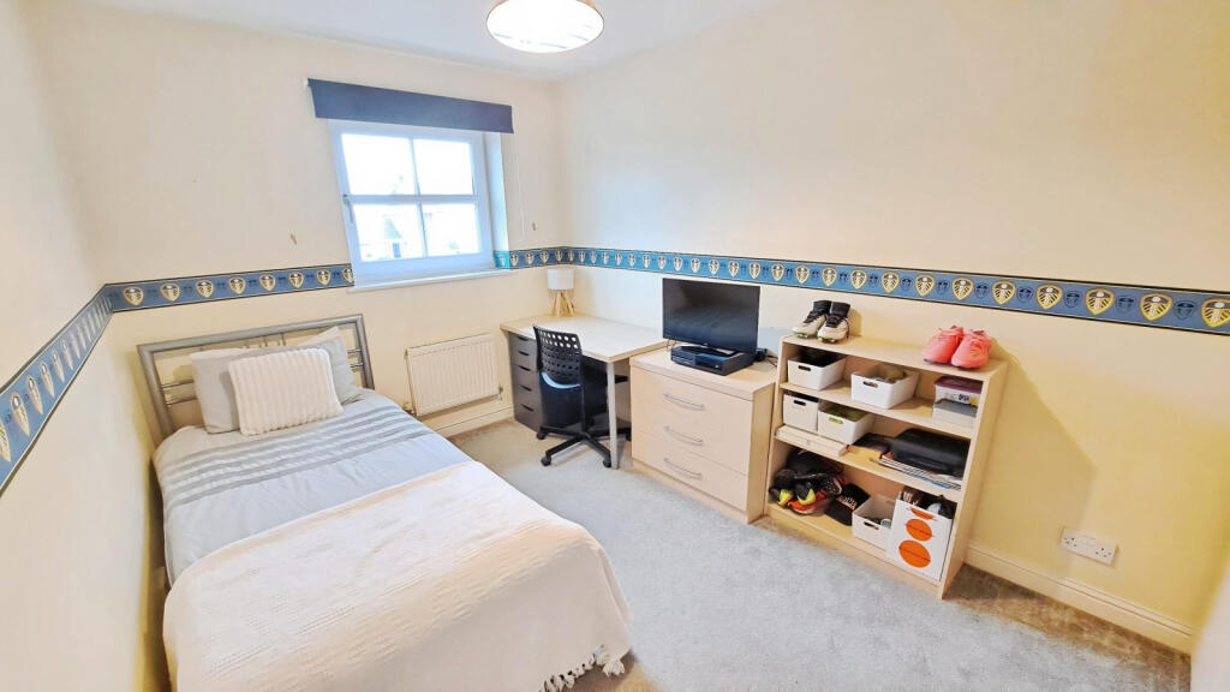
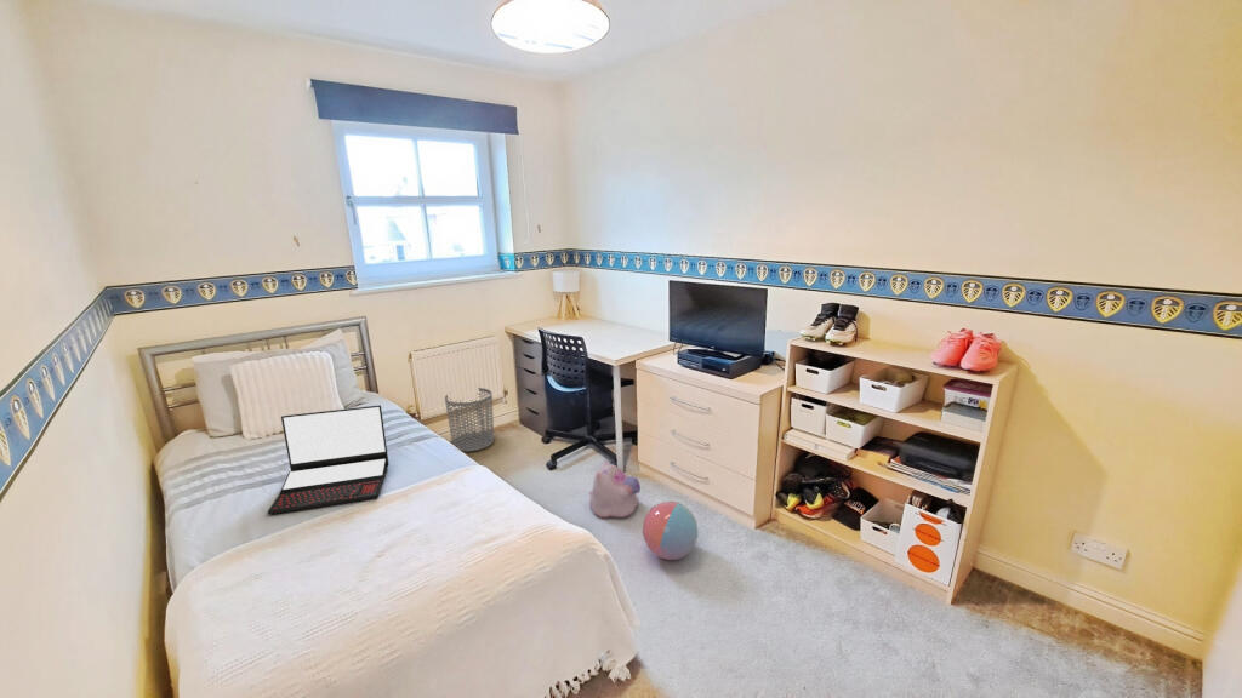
+ plush toy (615, 487)
+ ball (670, 530)
+ laptop (329, 456)
+ waste bin (471, 419)
